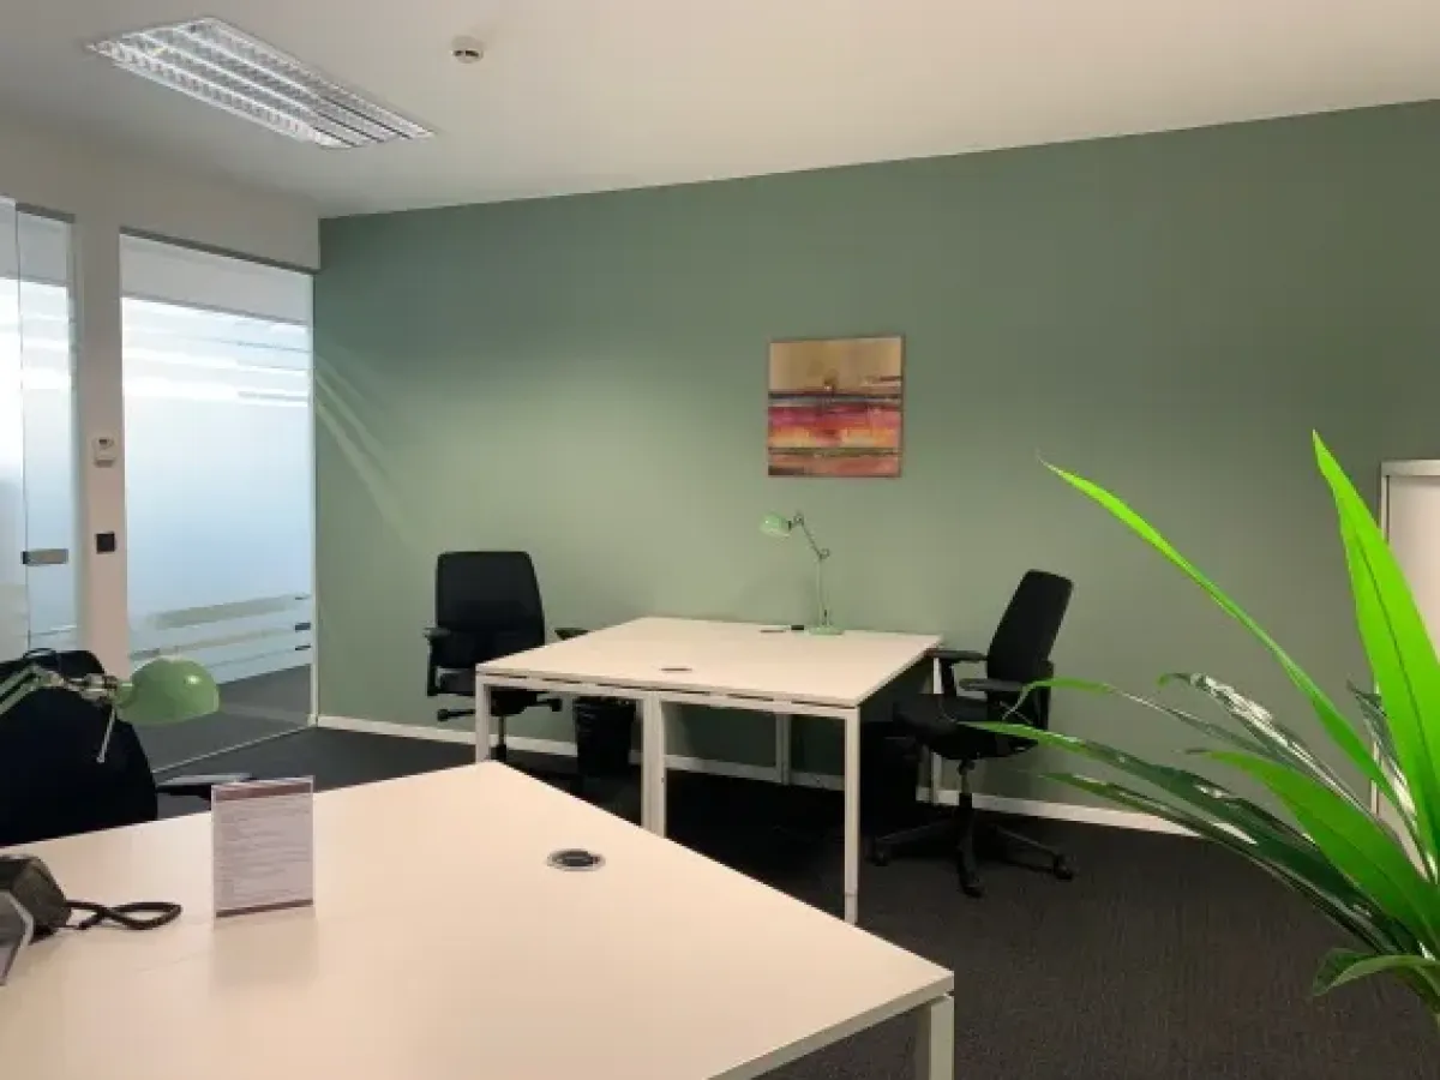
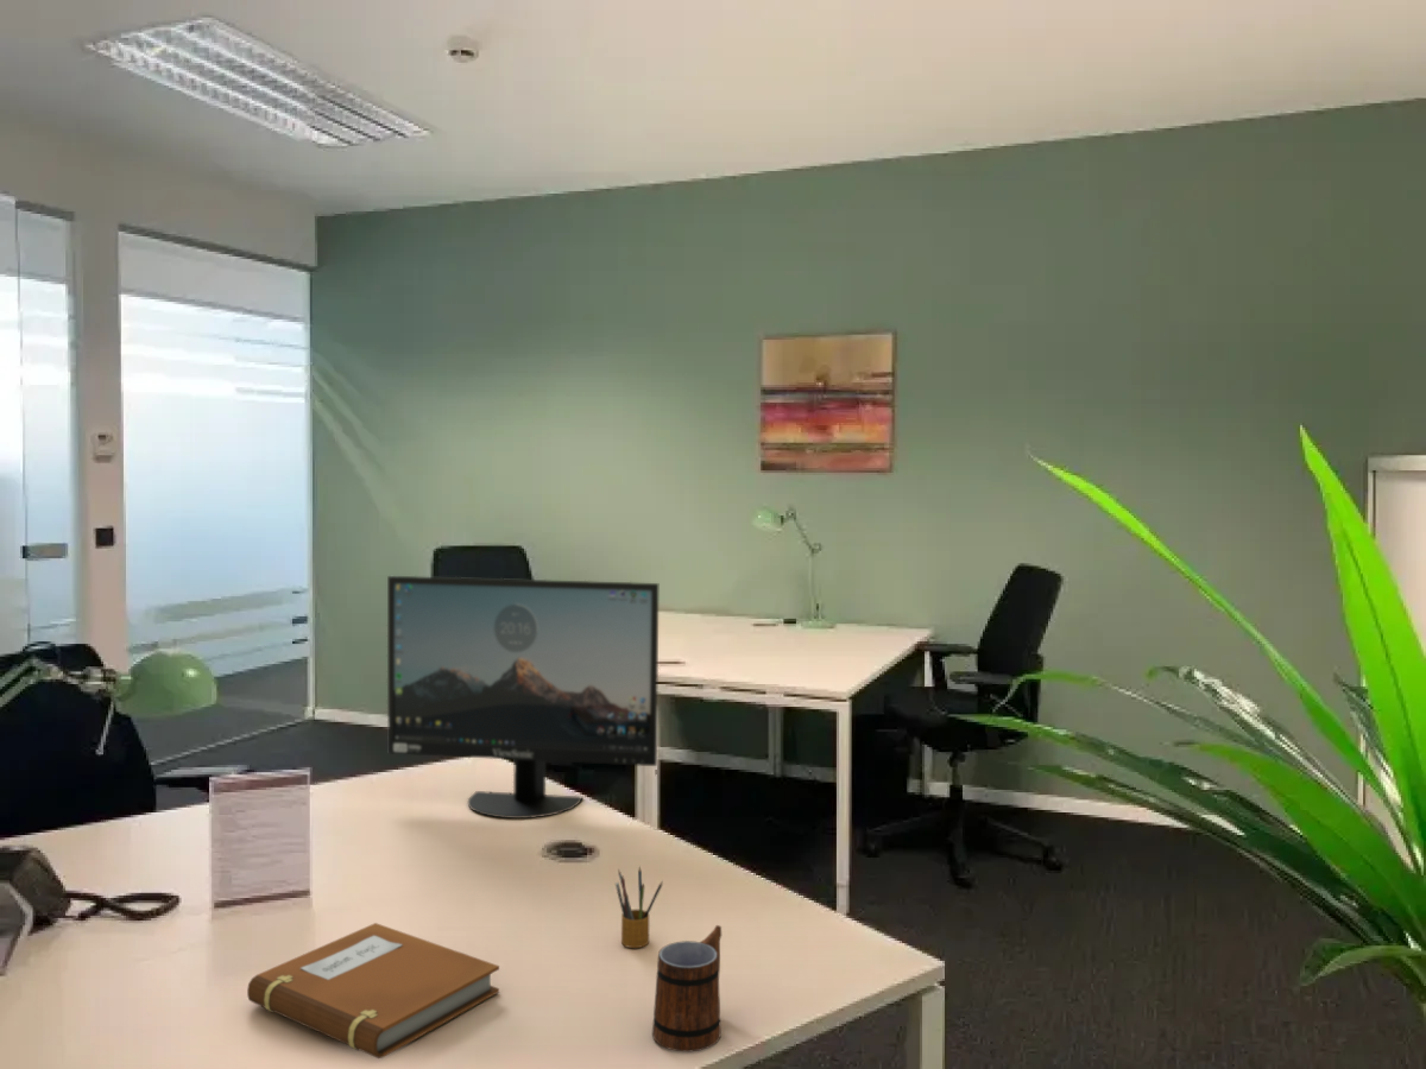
+ notebook (371, 983)
+ pencil box (639, 907)
+ mug (695, 985)
+ monitor (523, 692)
